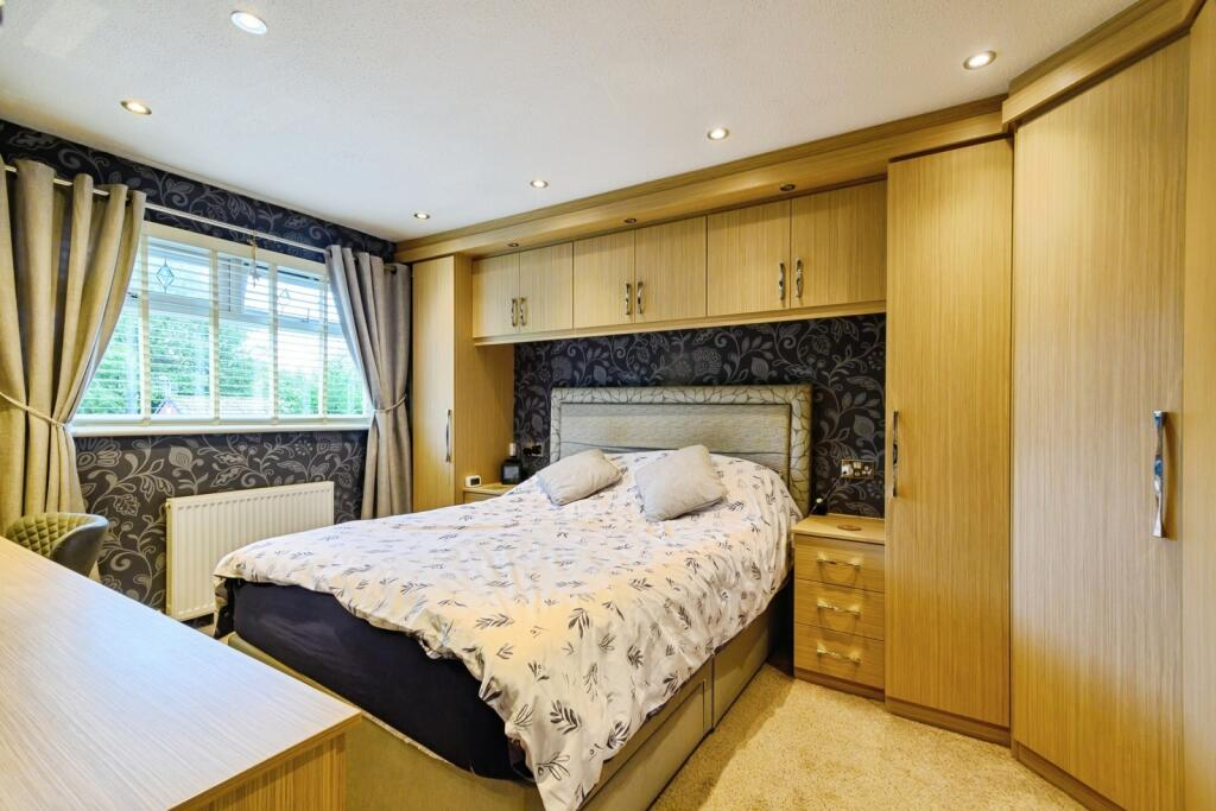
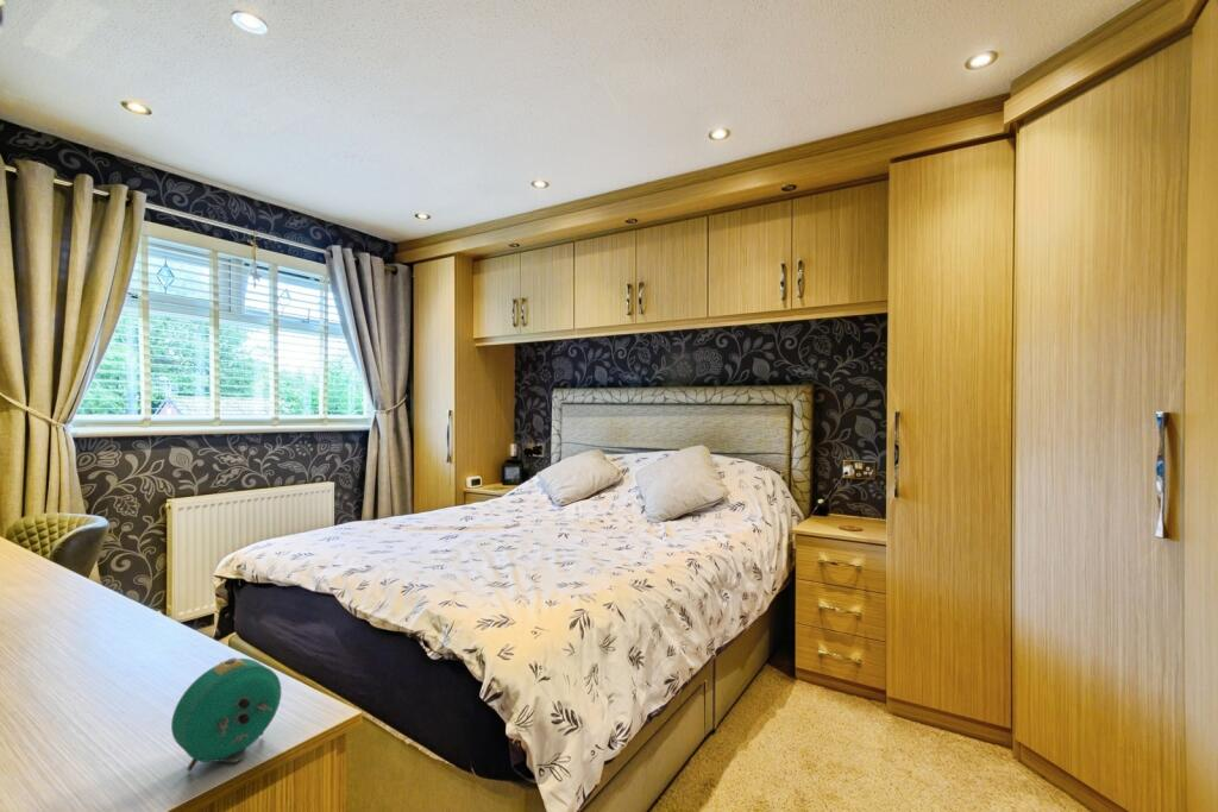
+ alarm clock (233, 709)
